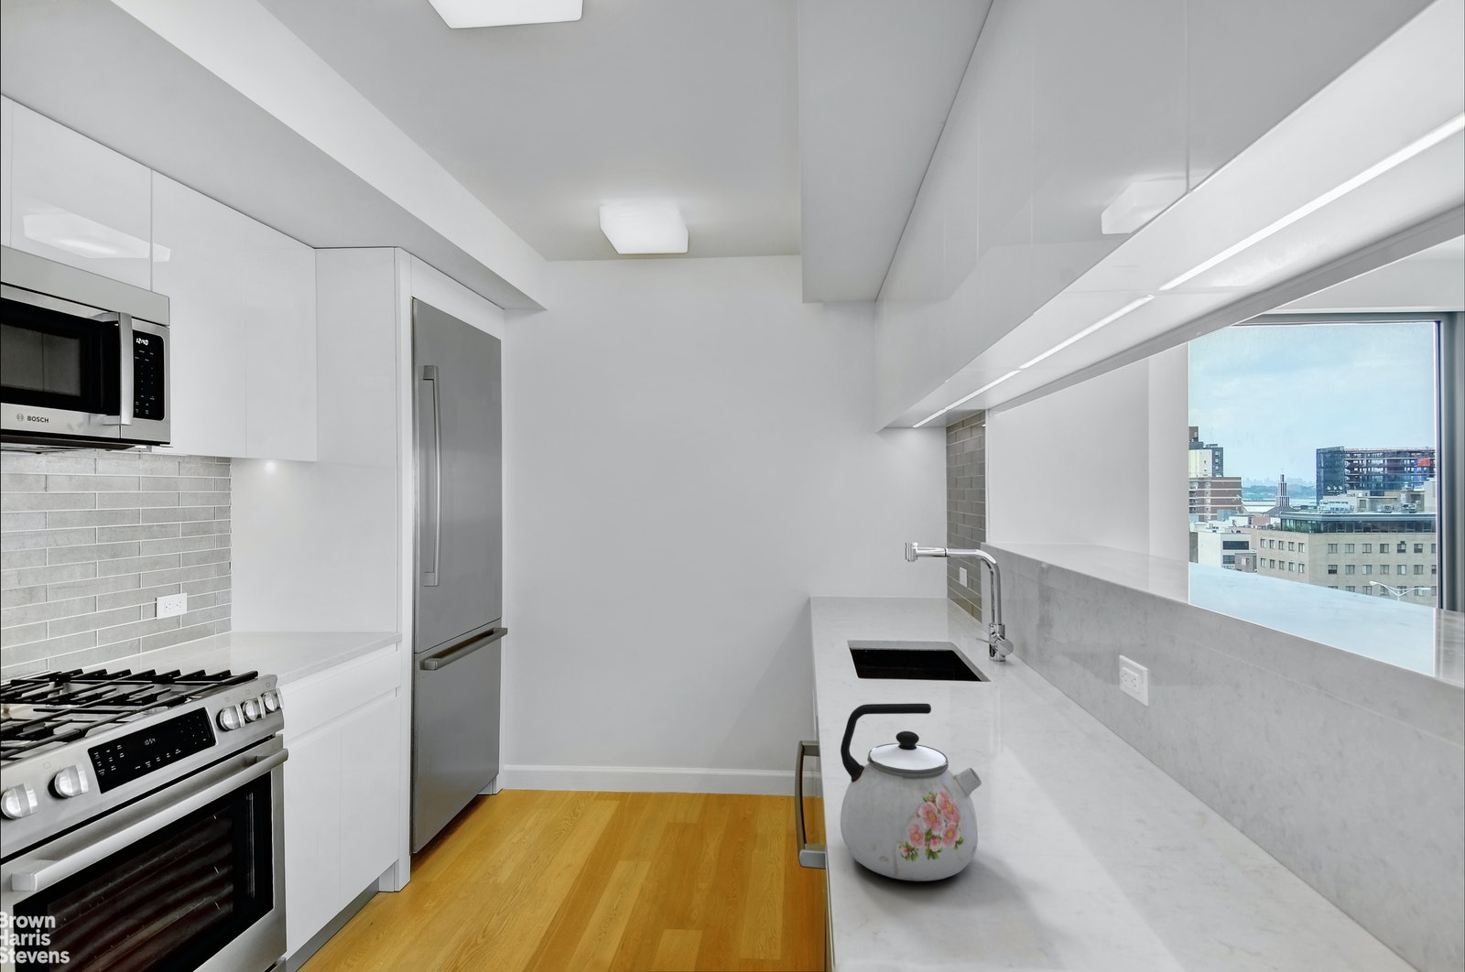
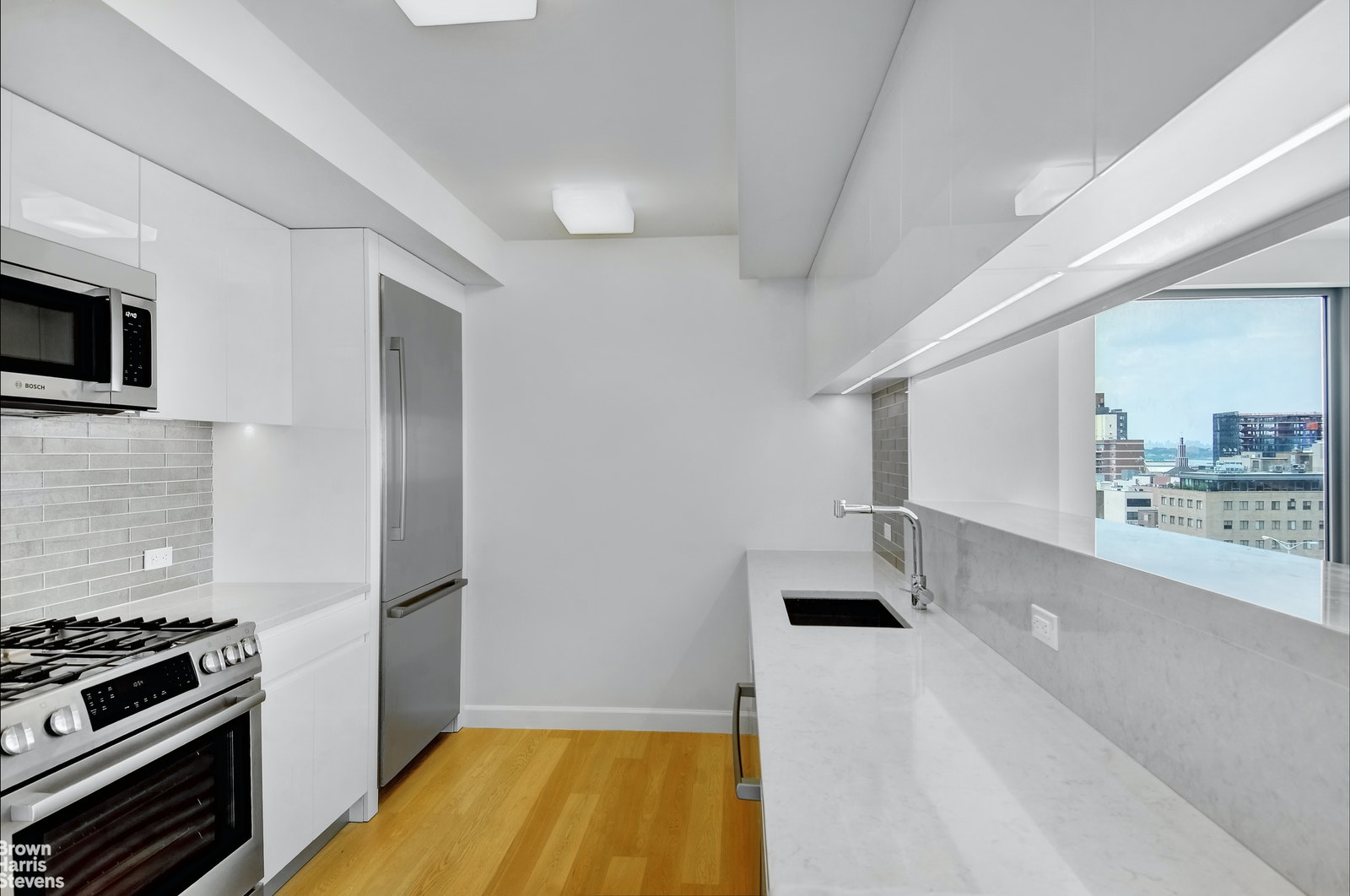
- kettle (909, 781)
